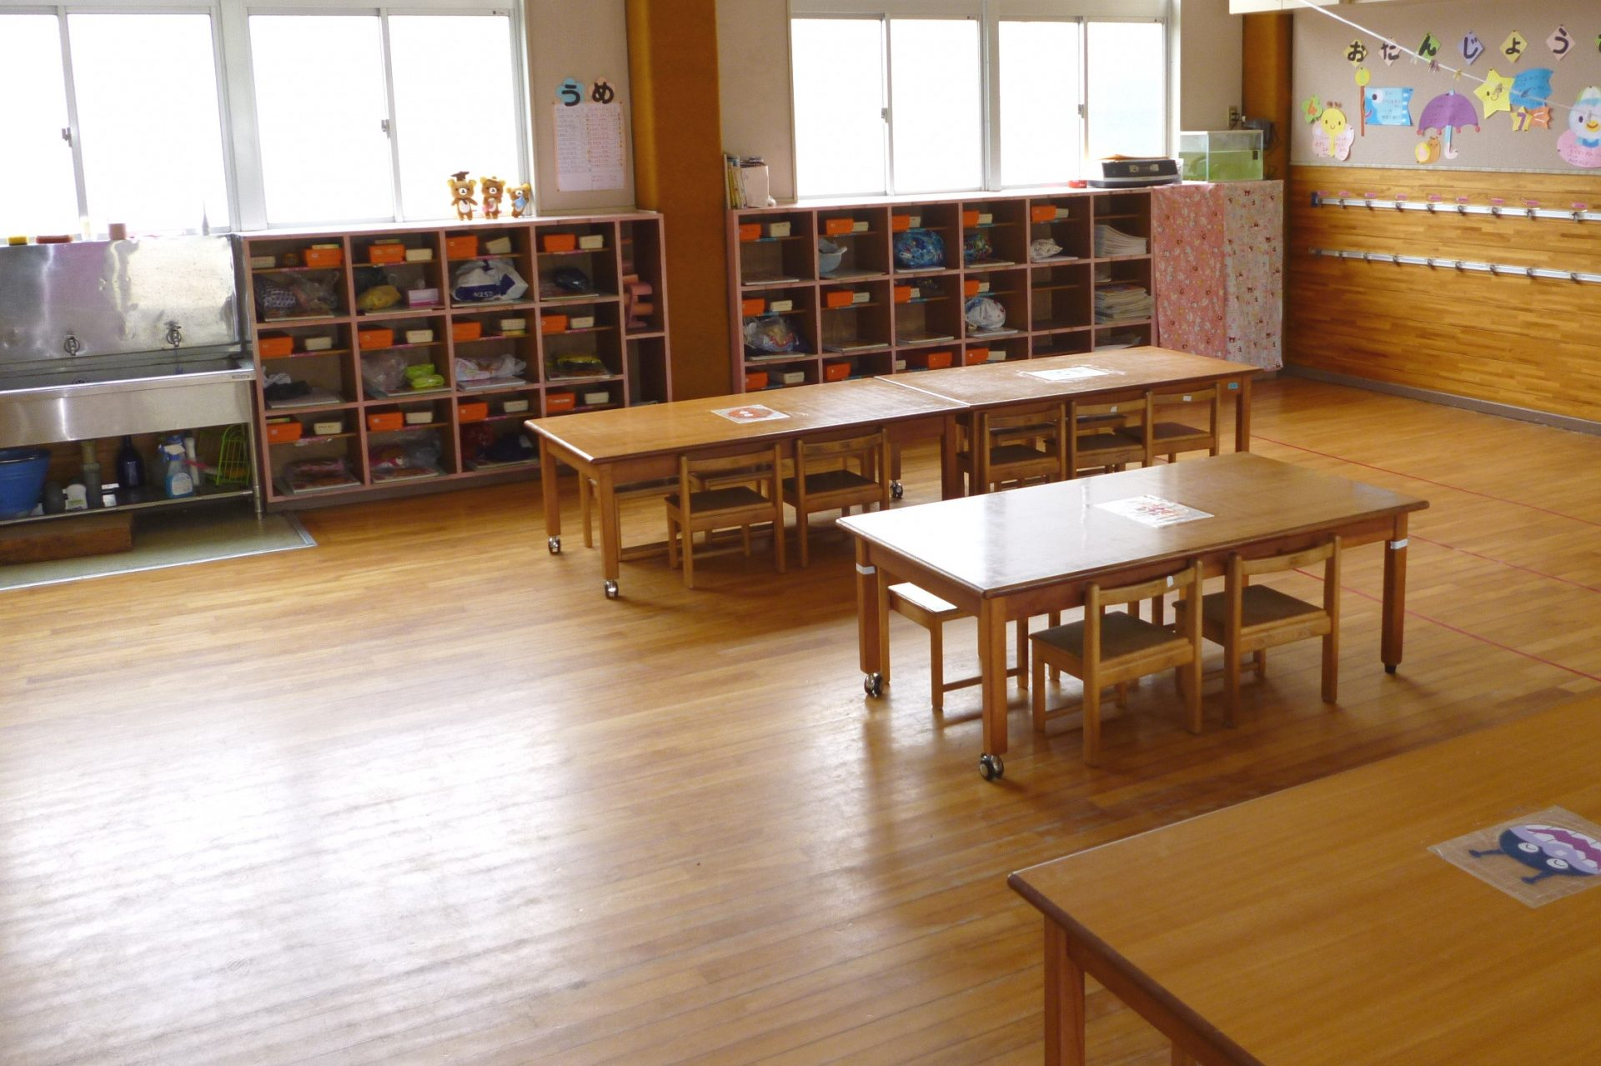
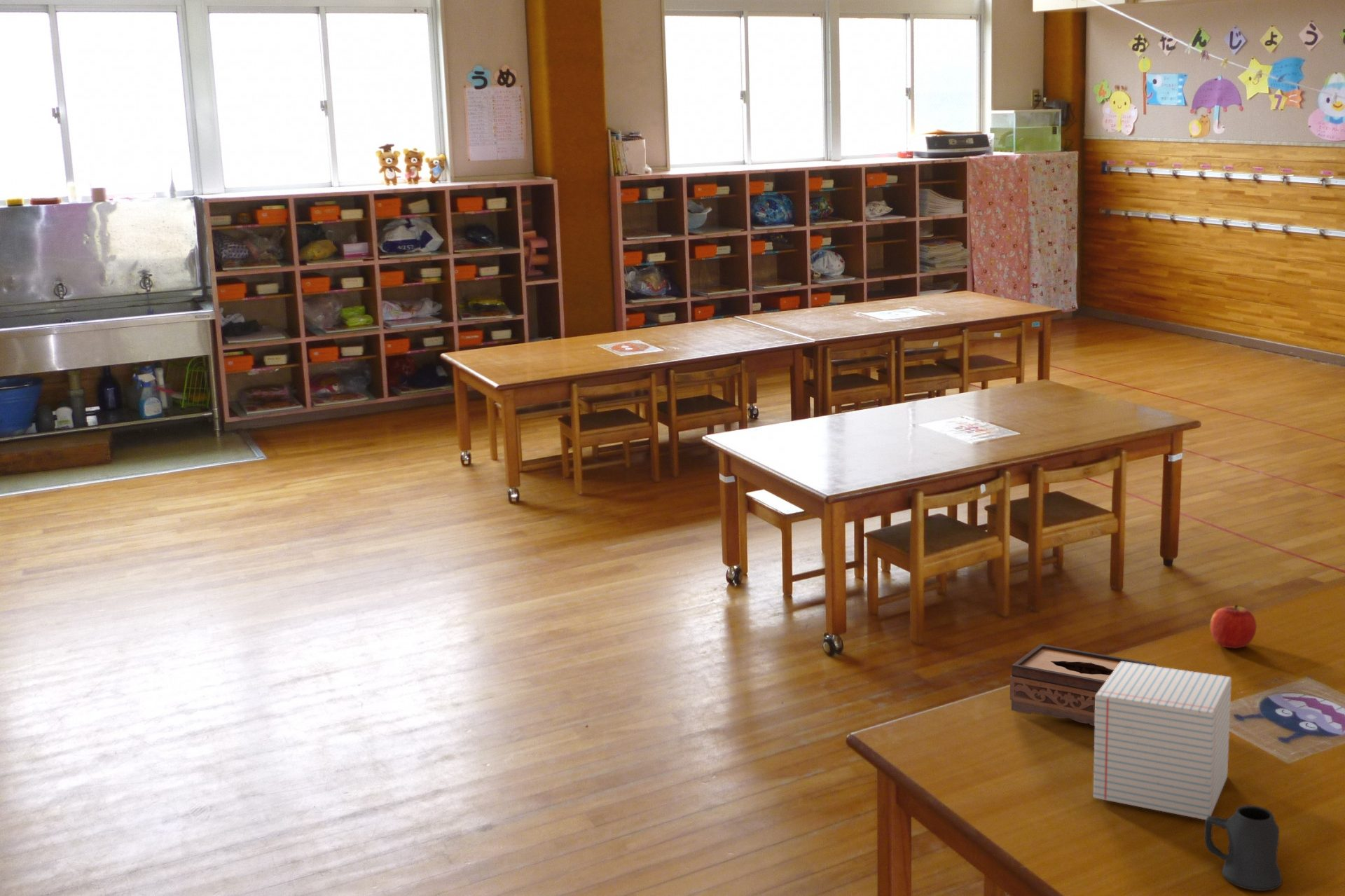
+ apple (1232, 624)
+ notepad (1162, 737)
+ mug (1243, 842)
+ tissue box (1083, 687)
